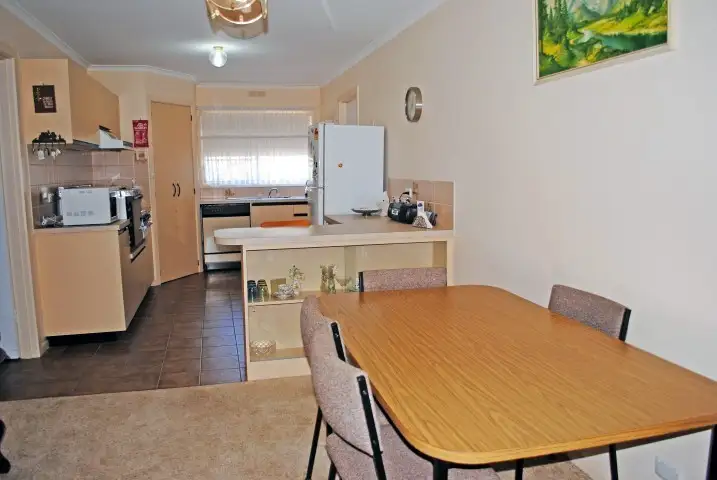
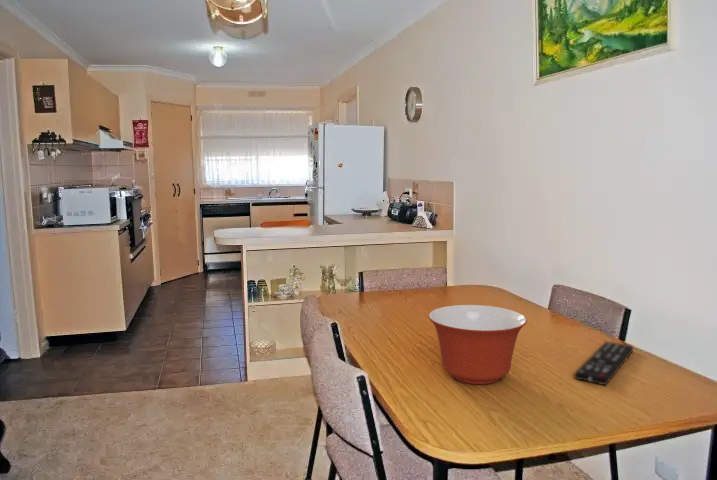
+ mixing bowl (476, 346)
+ remote control (605, 360)
